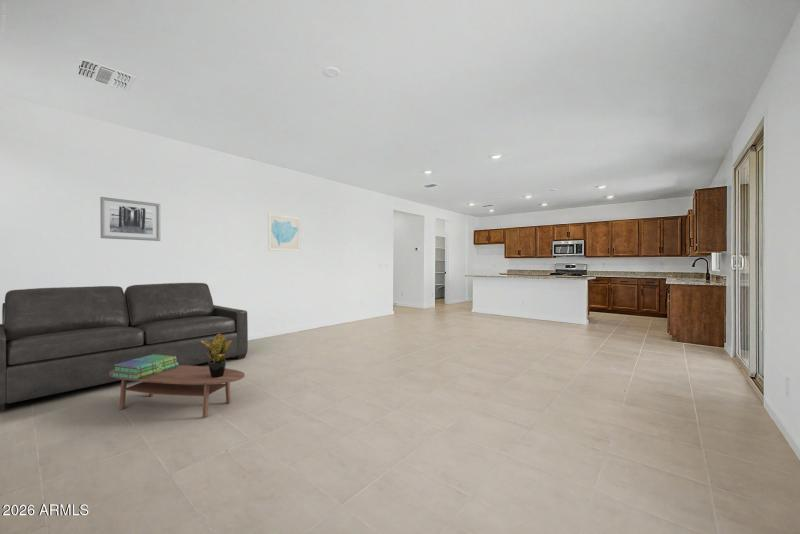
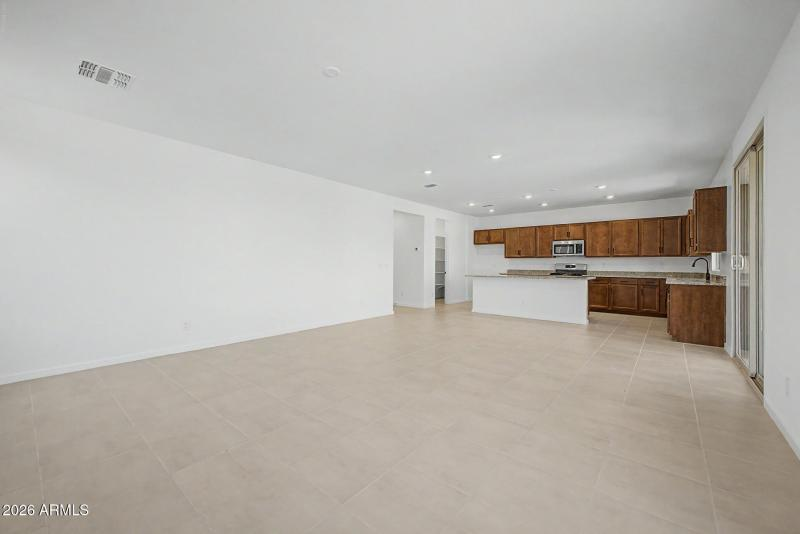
- potted plant (216, 354)
- wall art (132, 220)
- sofa (132, 328)
- coffee table (176, 389)
- wall art (284, 233)
- stack of books (146, 365)
